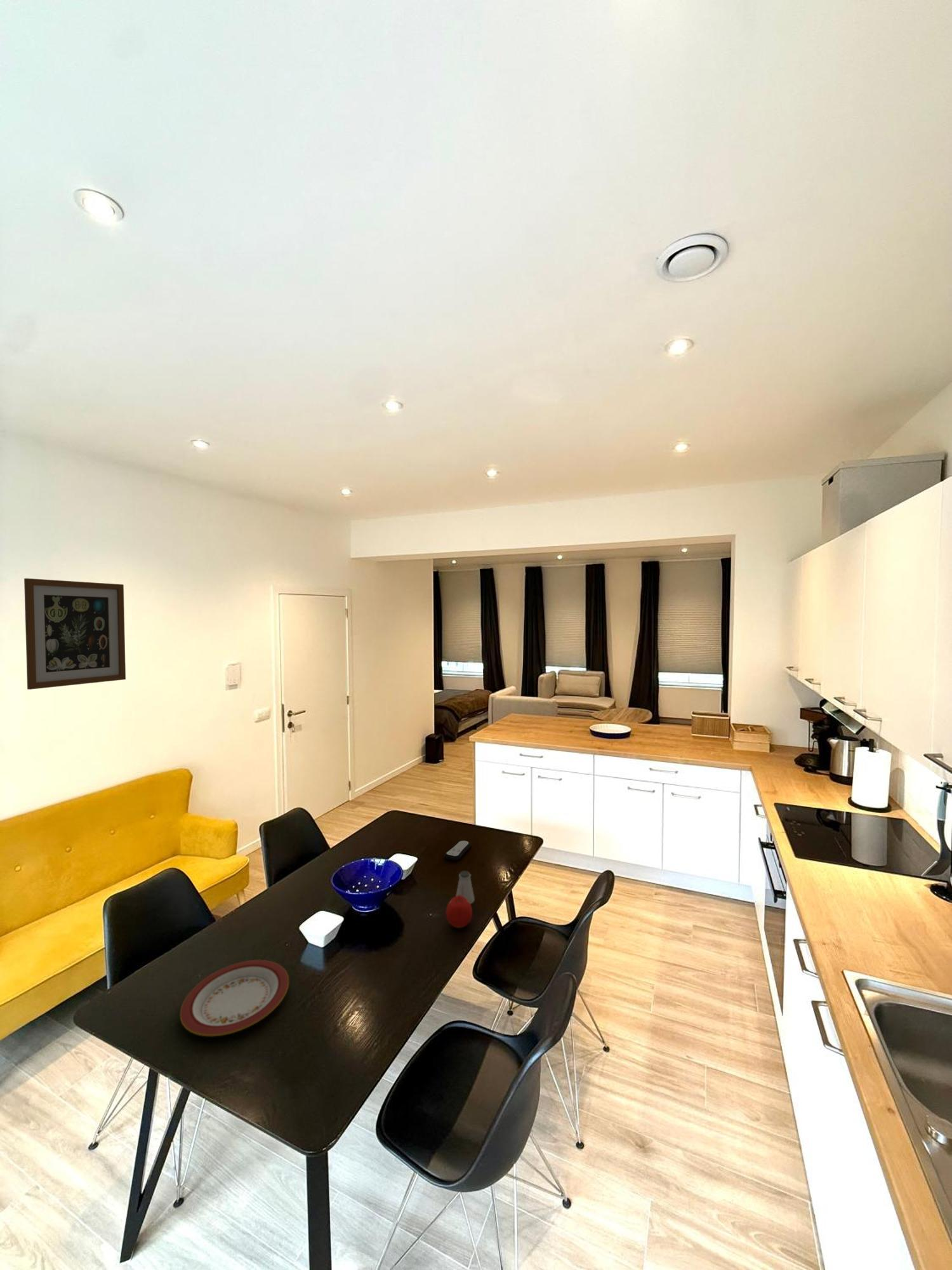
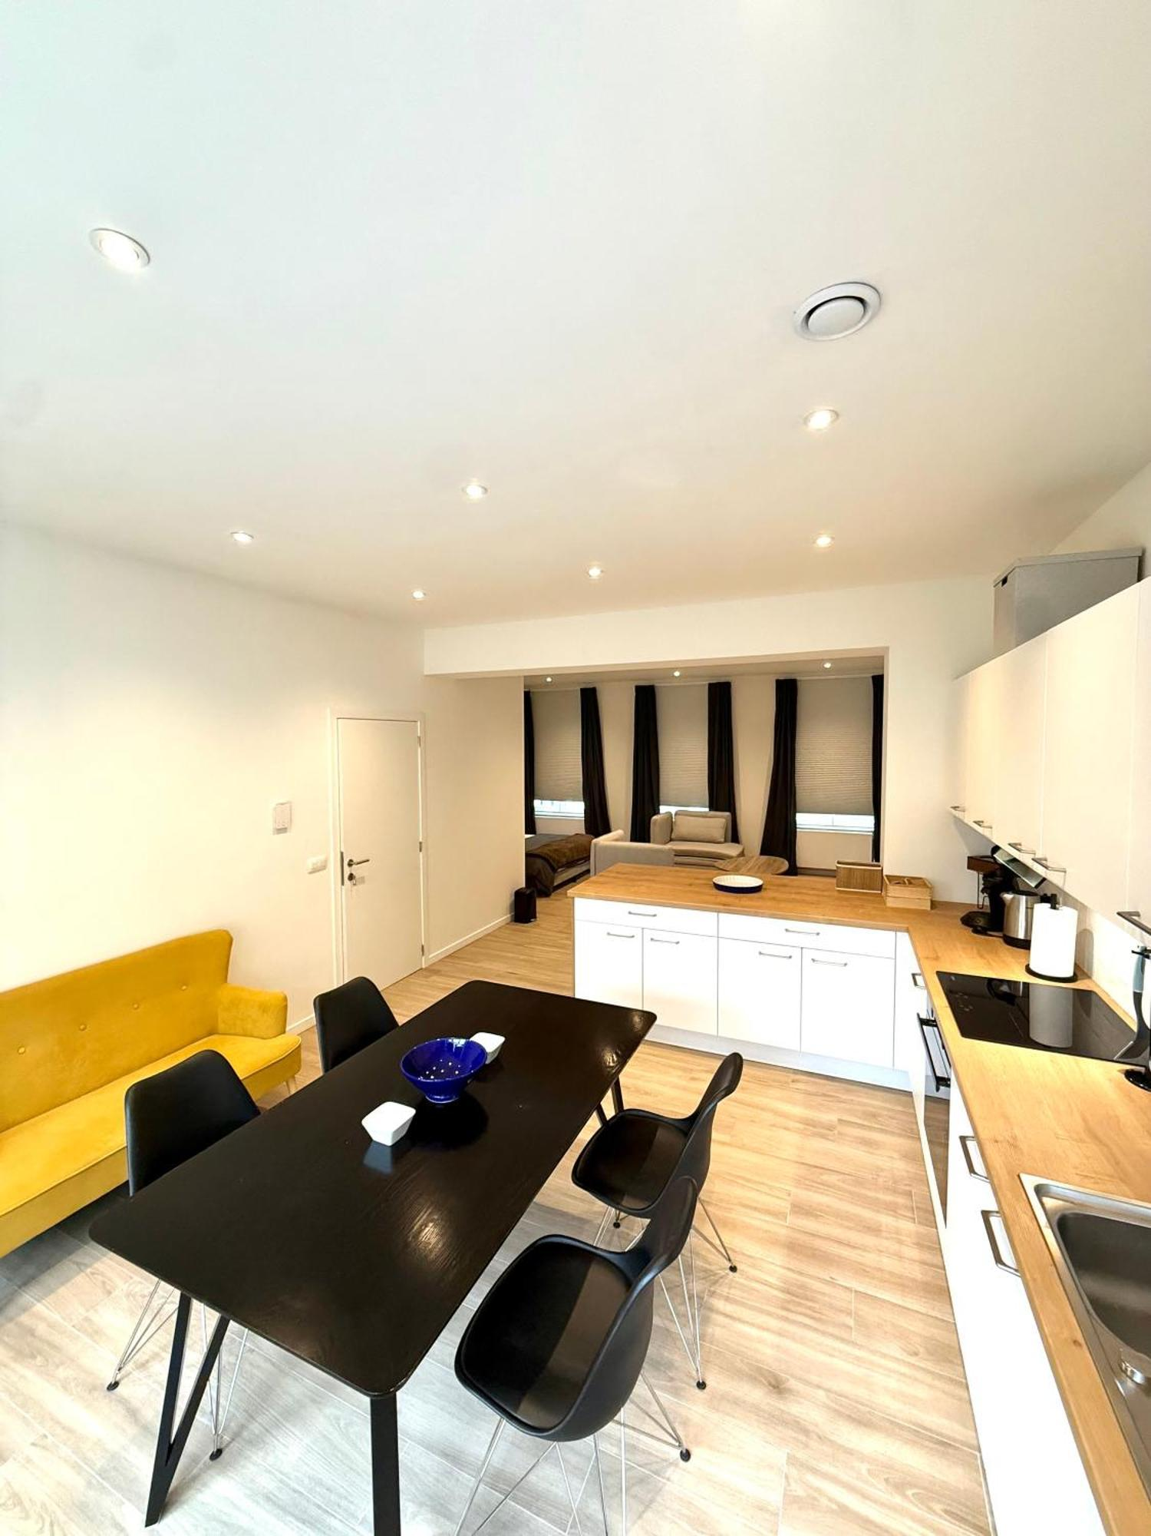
- wall art (79, 632)
- fruit (459, 910)
- remote control (458, 850)
- saltshaker (465, 886)
- plate (237, 998)
